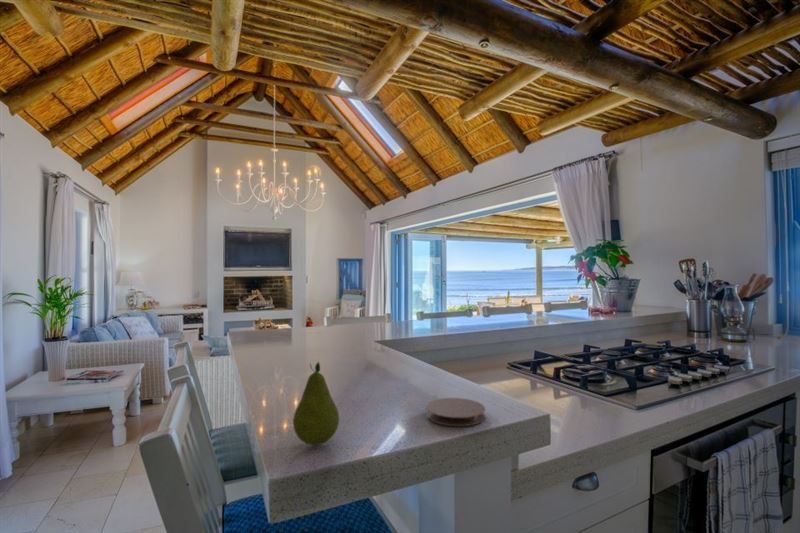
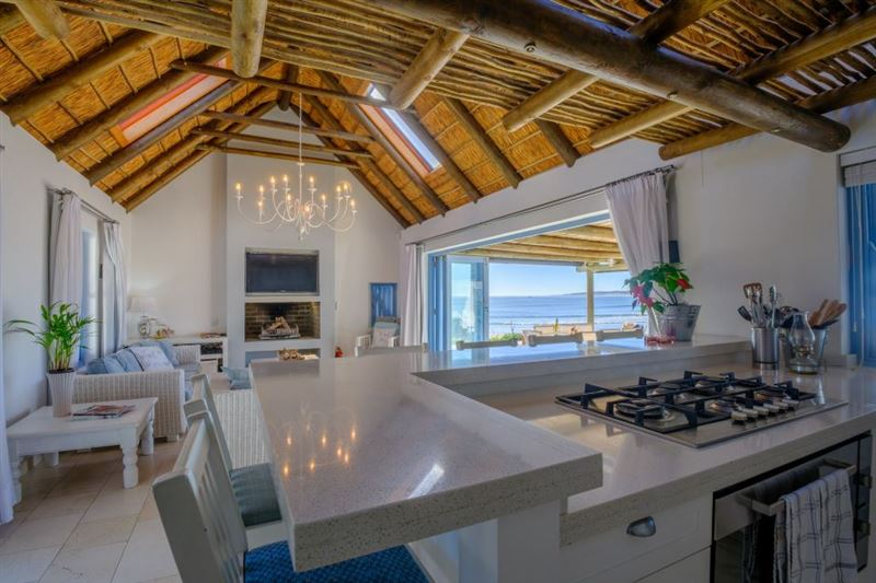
- coaster (455, 410)
- fruit (316, 402)
